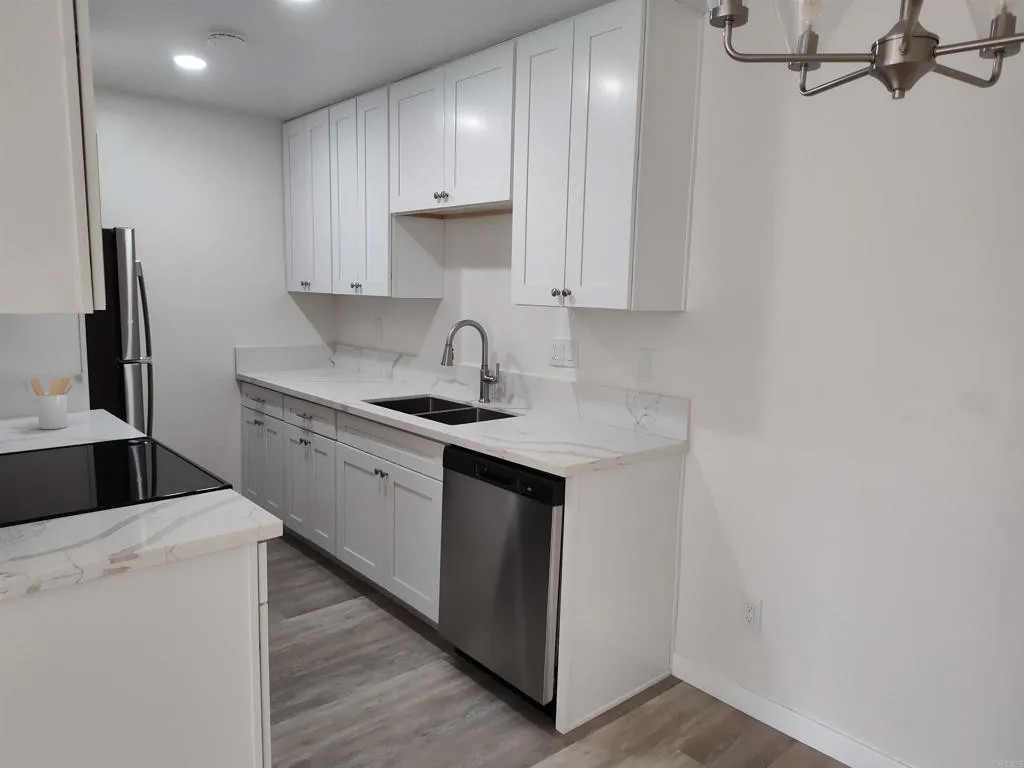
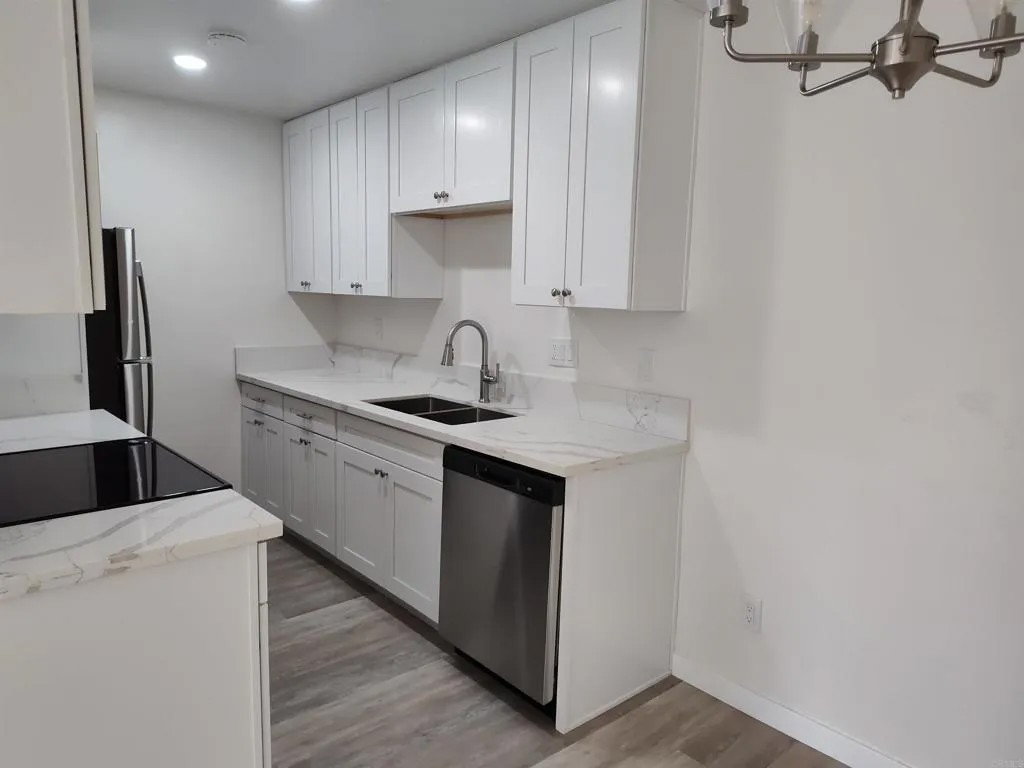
- utensil holder (55, 401)
